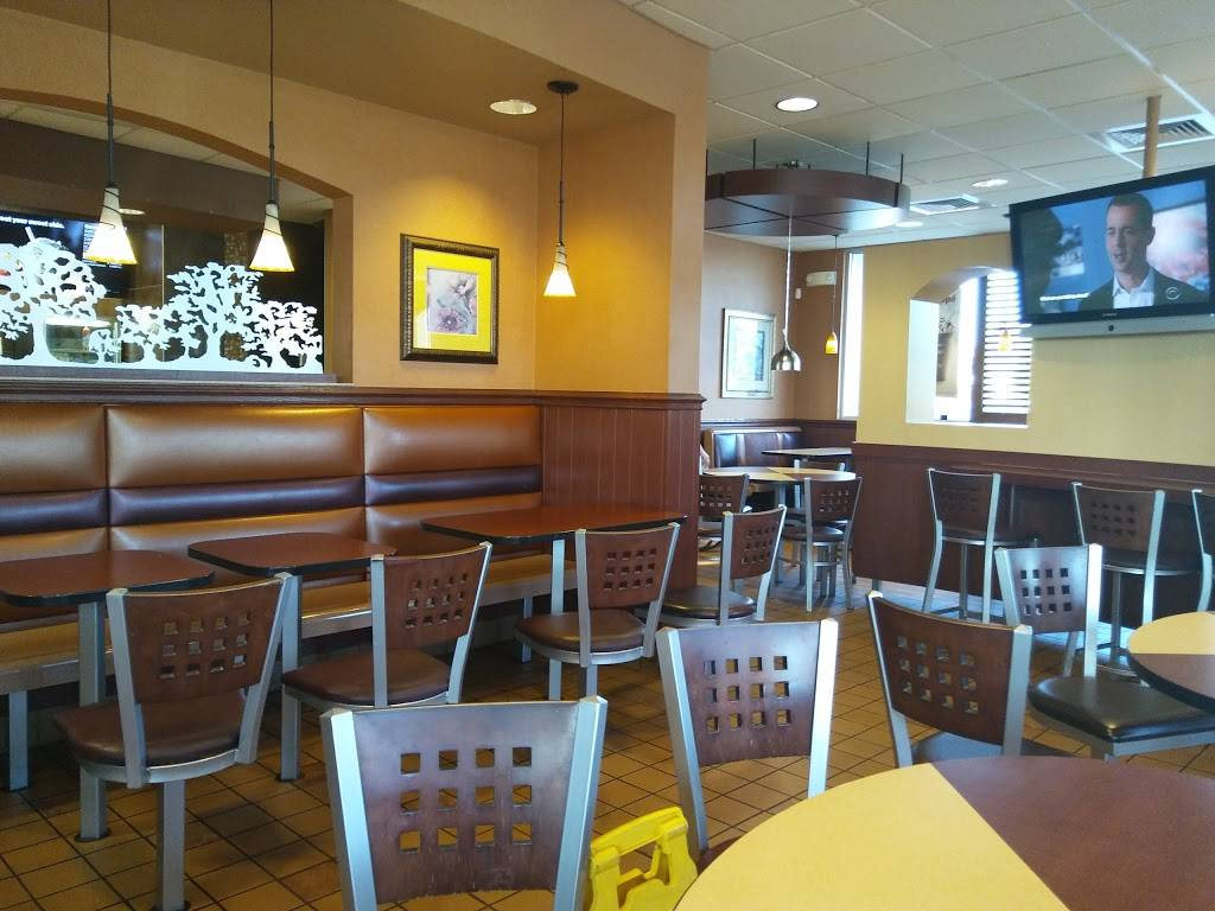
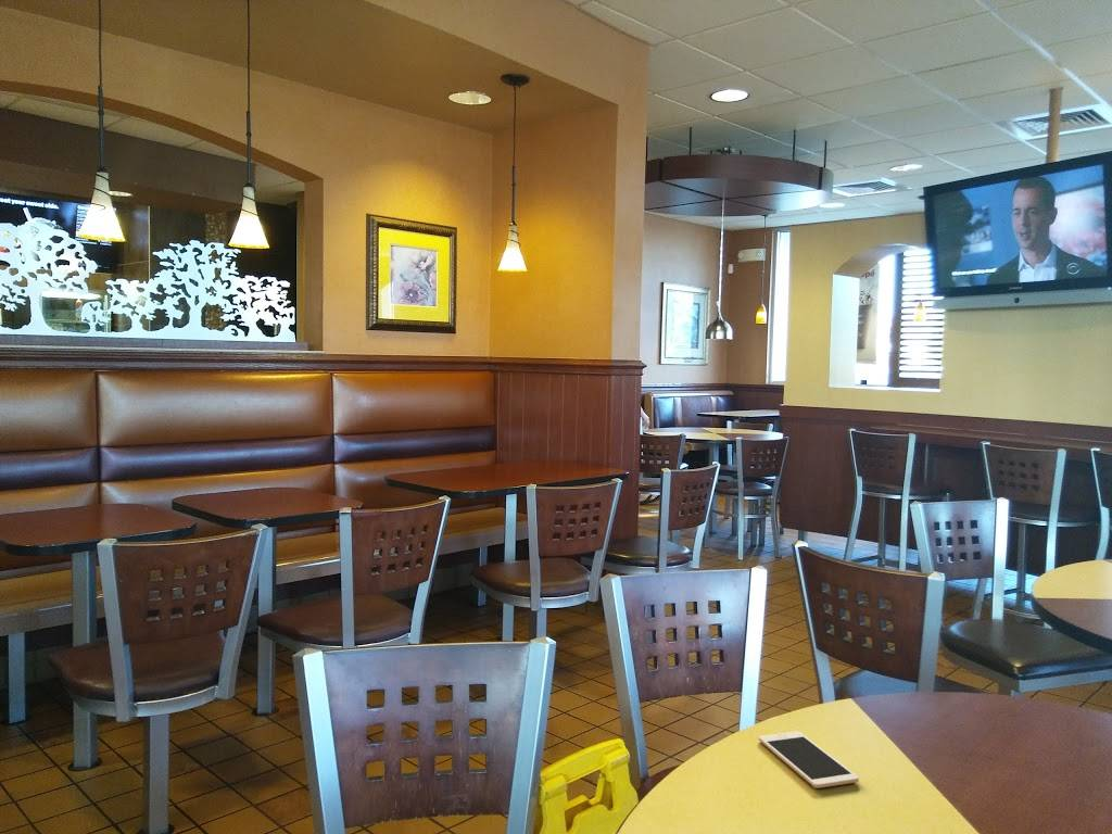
+ cell phone (806, 757)
